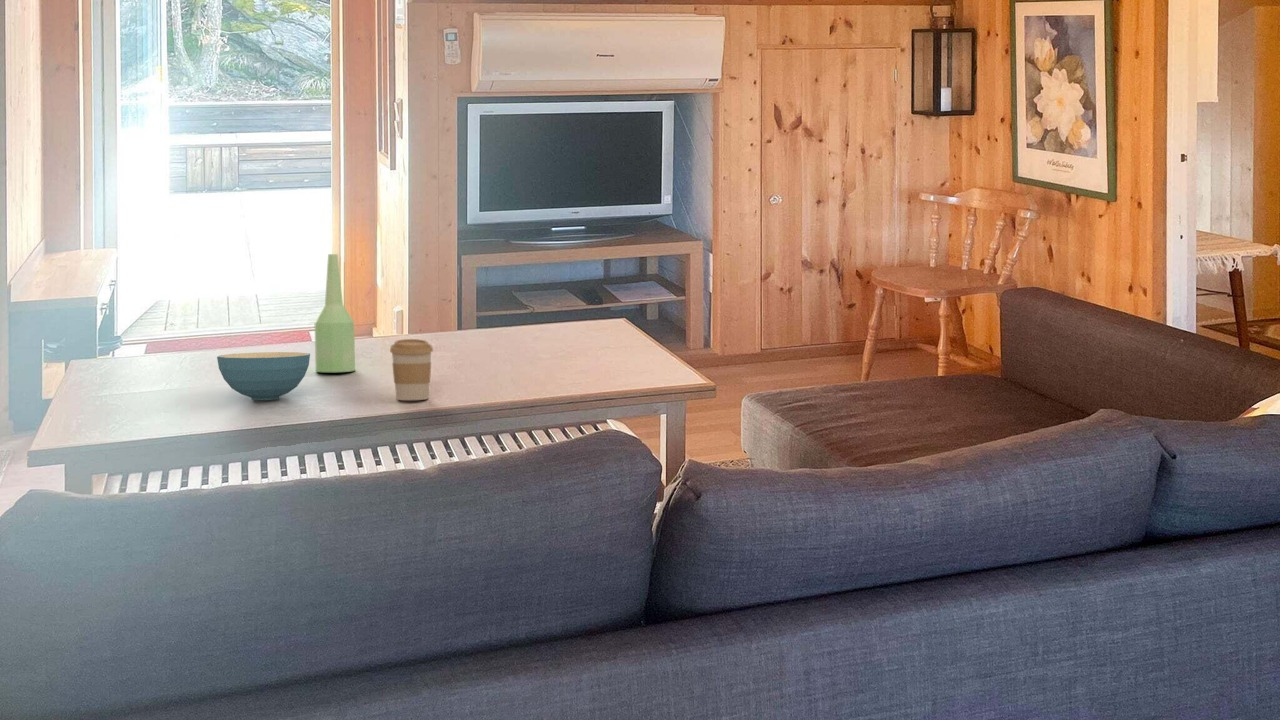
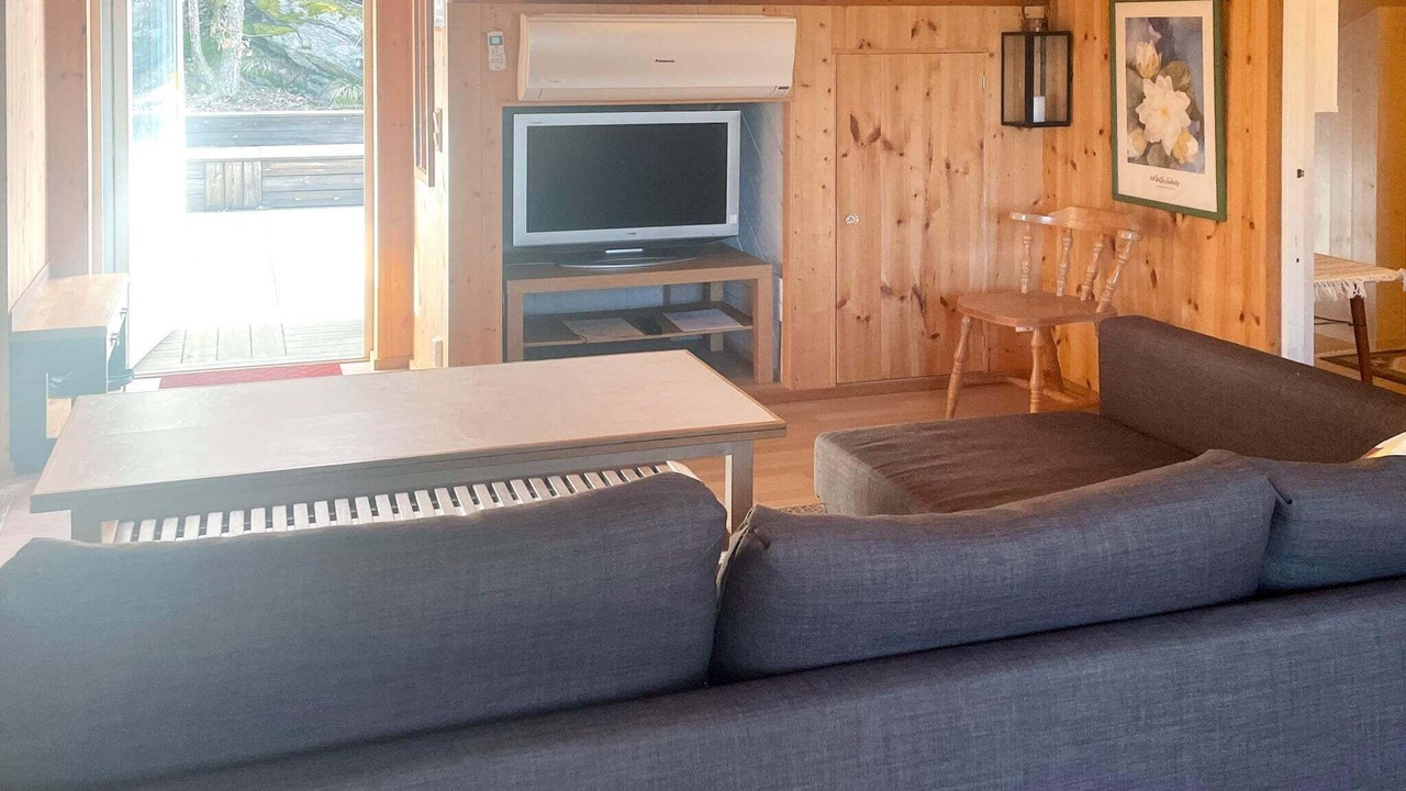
- cereal bowl (264, 376)
- coffee cup (411, 369)
- bottle (334, 312)
